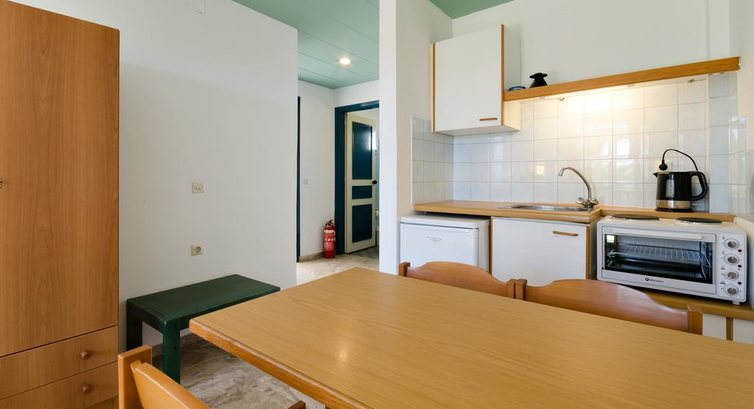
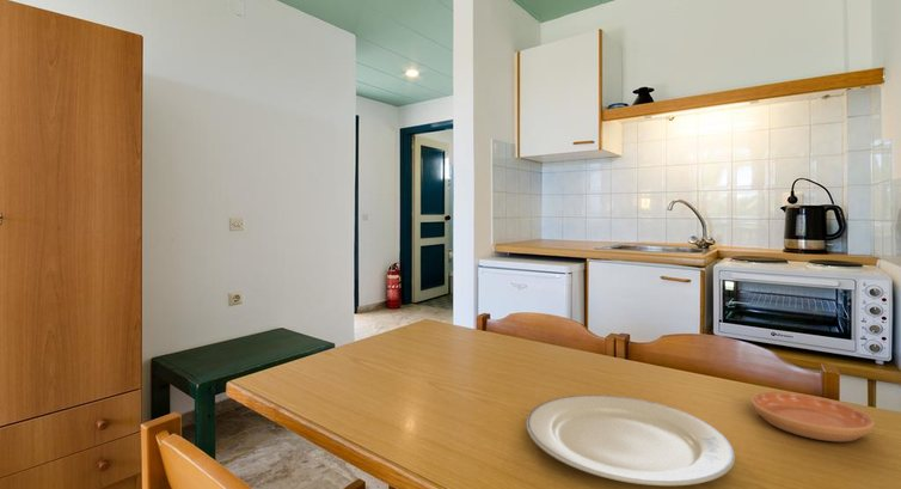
+ chinaware (621, 436)
+ saucer (808, 416)
